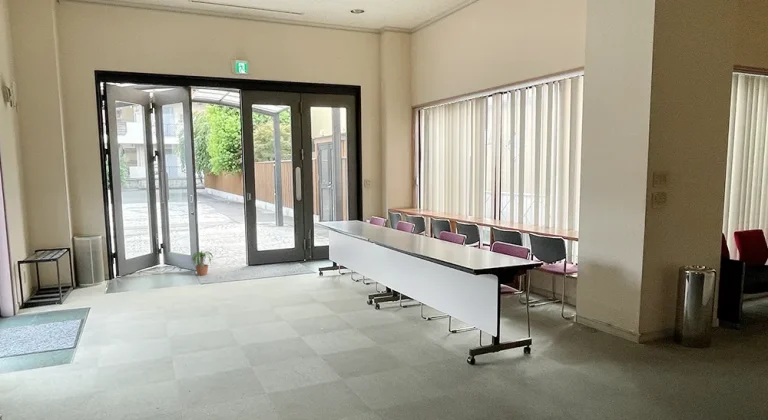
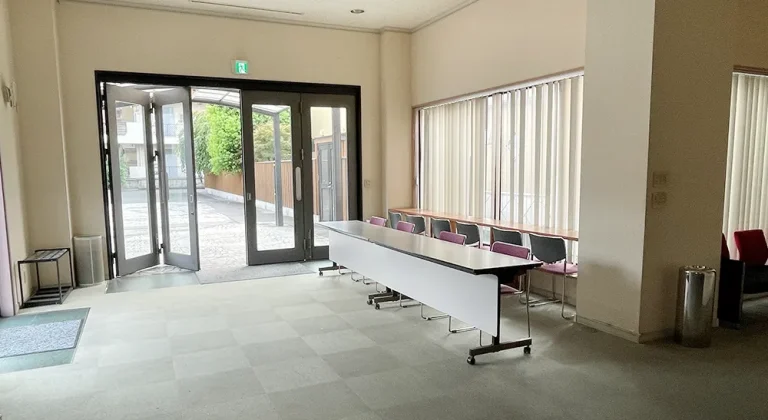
- potted plant (203, 262)
